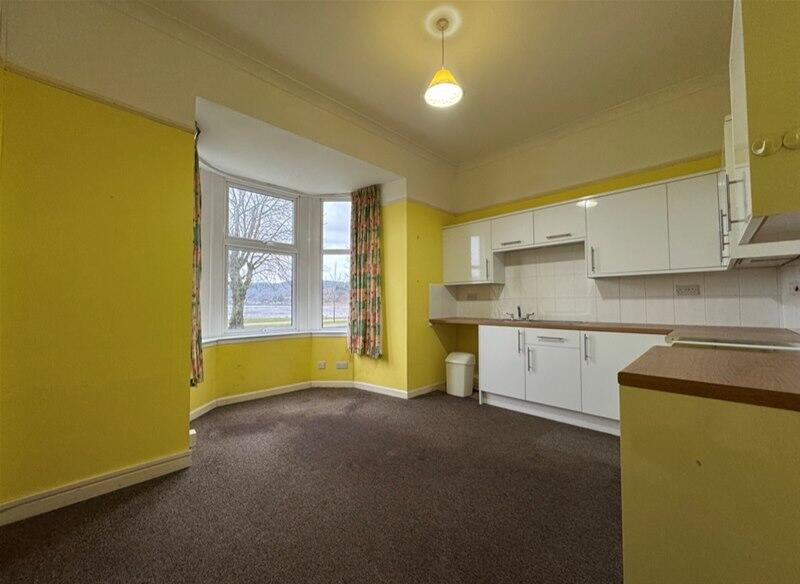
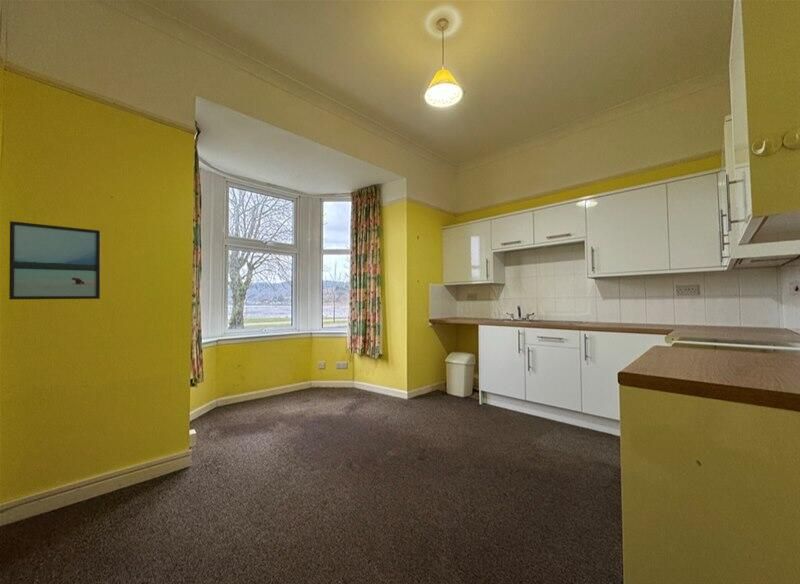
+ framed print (57, 262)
